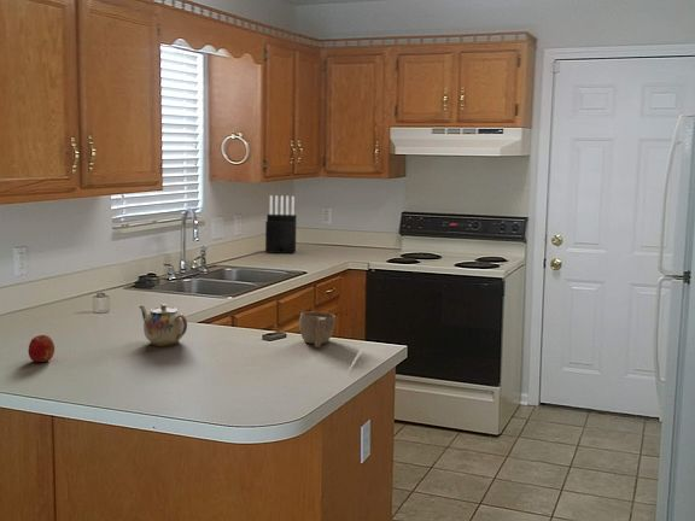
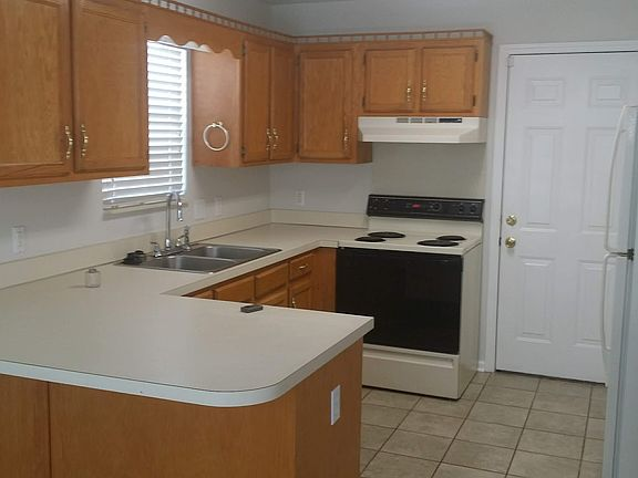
- fruit (41, 347)
- cup (316, 329)
- teapot (162, 323)
- knife block (280, 224)
